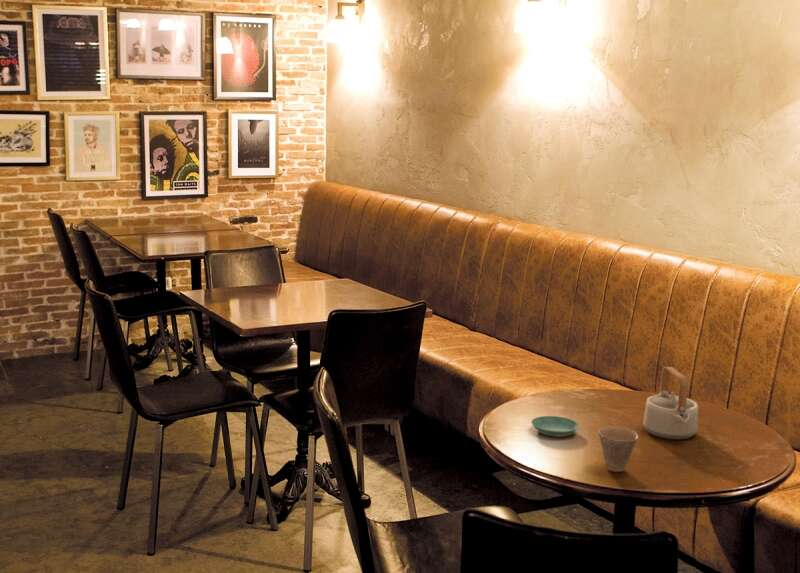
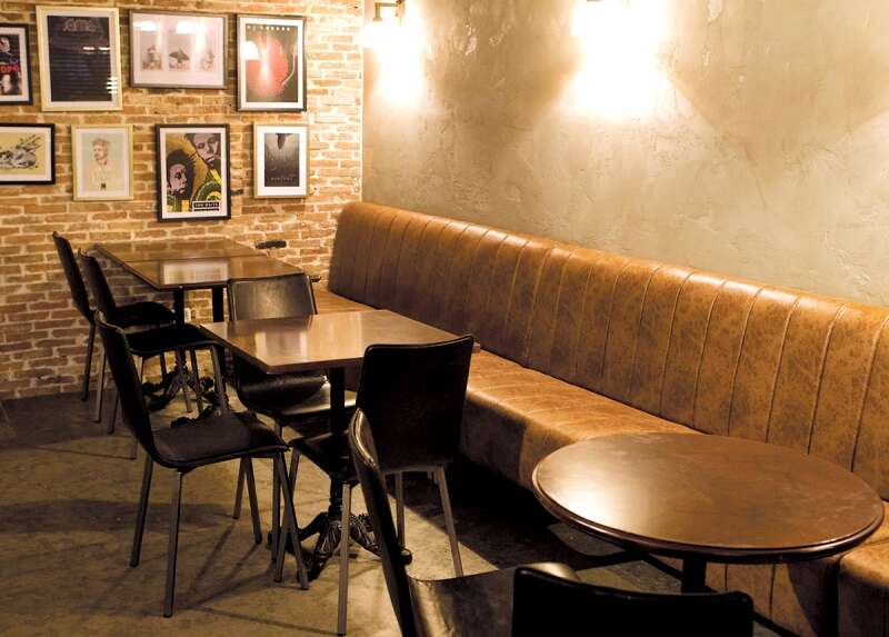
- saucer (554, 427)
- cup (617, 451)
- teapot (674, 403)
